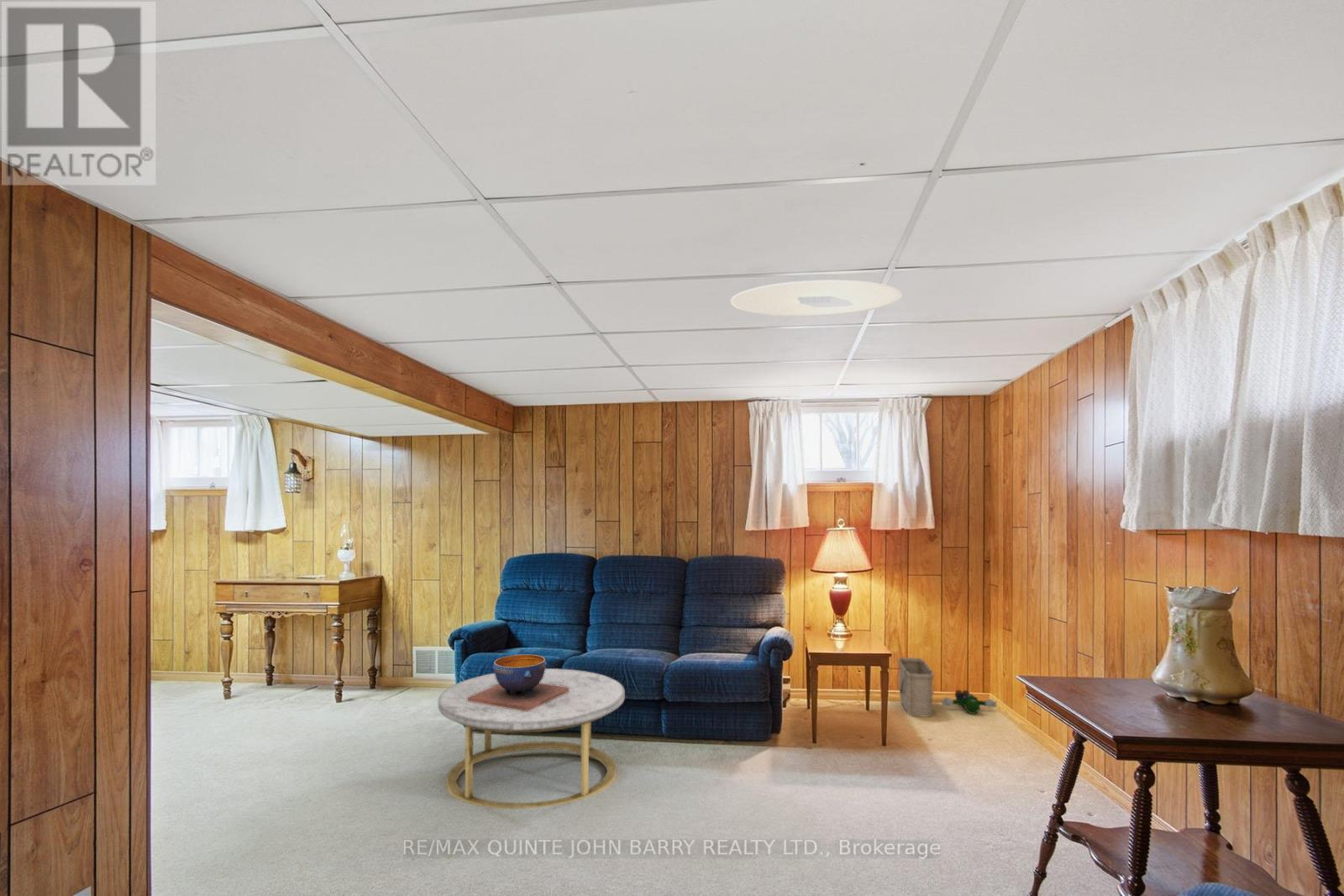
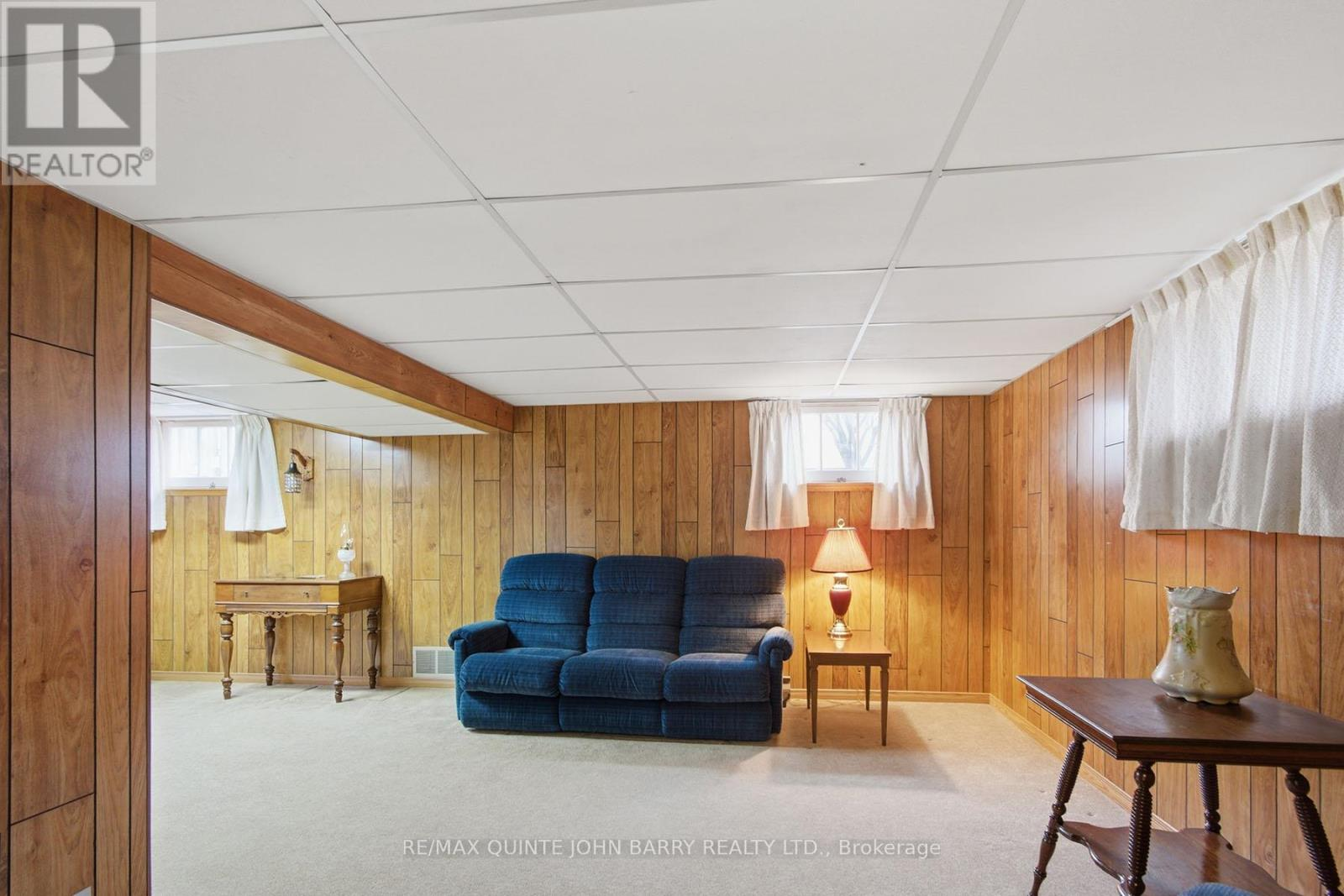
- ceiling light (814, 291)
- basket (915, 686)
- plush toy (968, 699)
- decorative bowl (519, 678)
- coffee table (533, 731)
